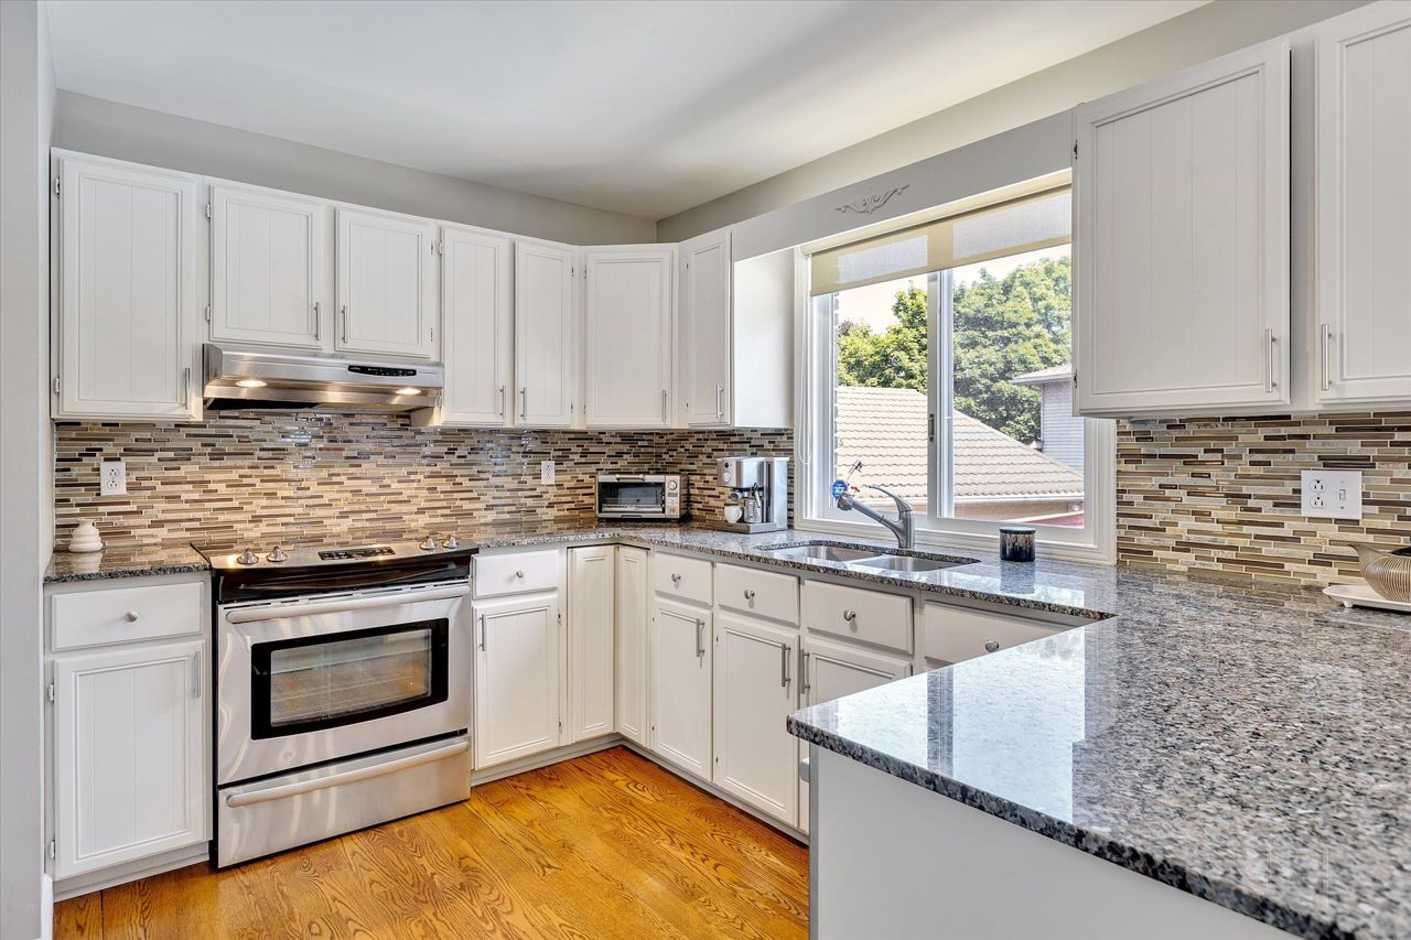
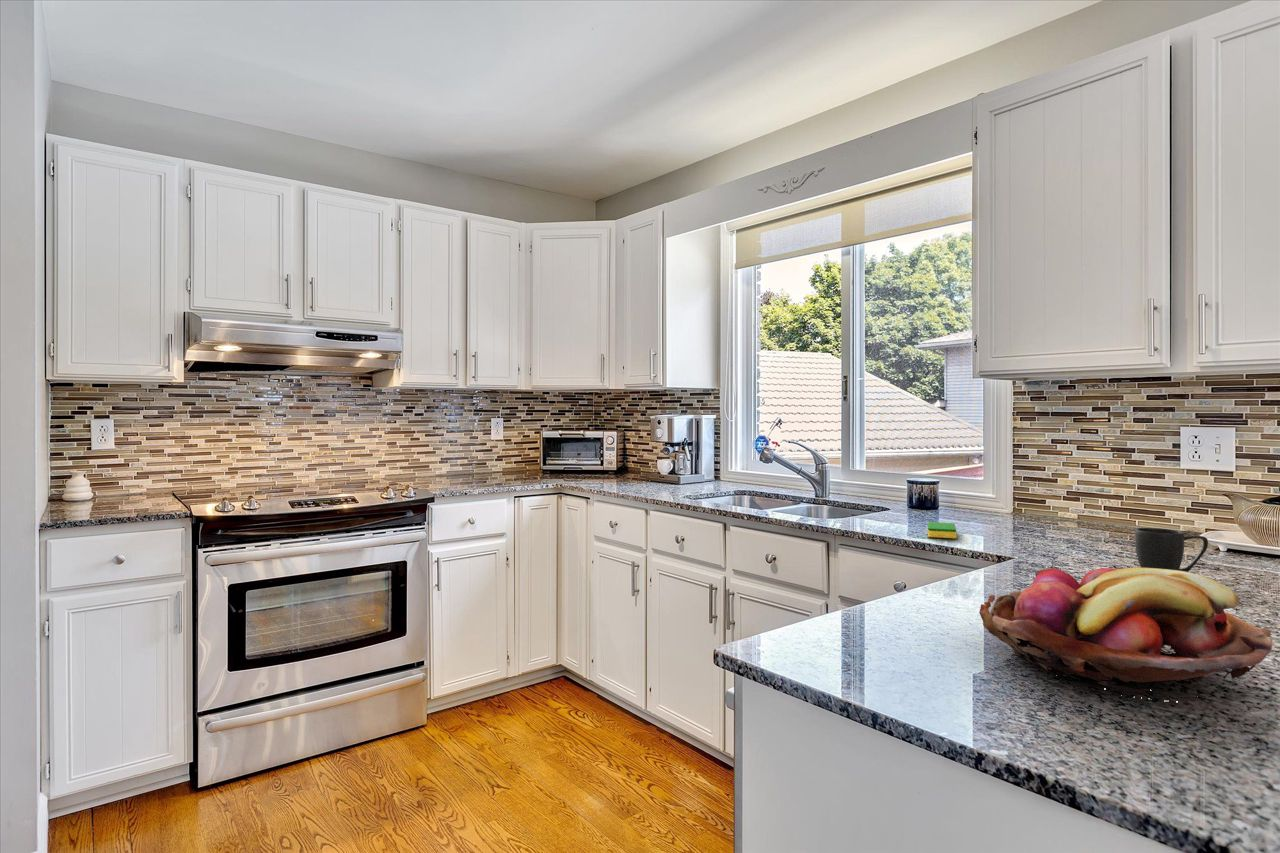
+ mug (1170, 554)
+ fruit basket (1113, 617)
+ dish sponge (941, 529)
